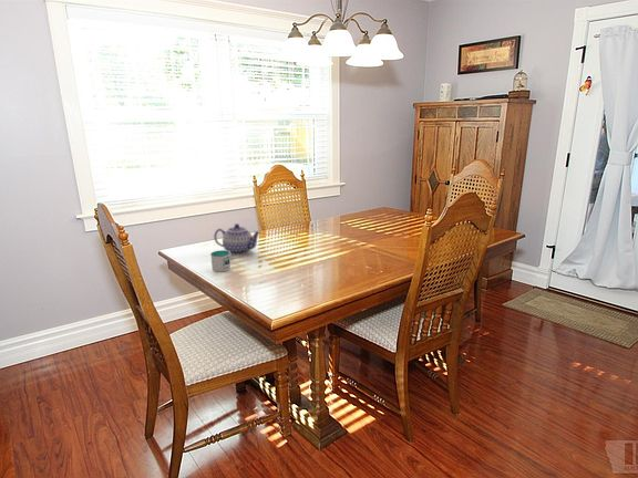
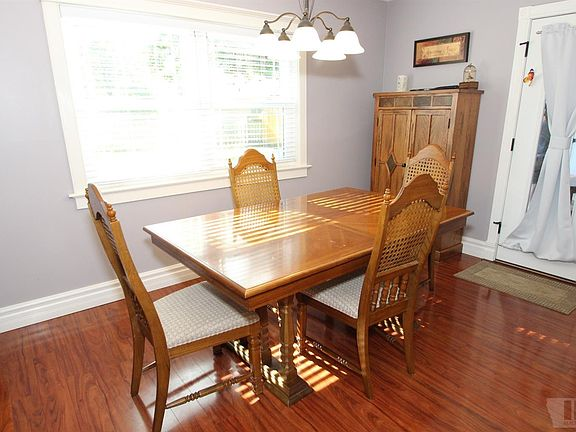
- teapot (237, 238)
- mug (222, 260)
